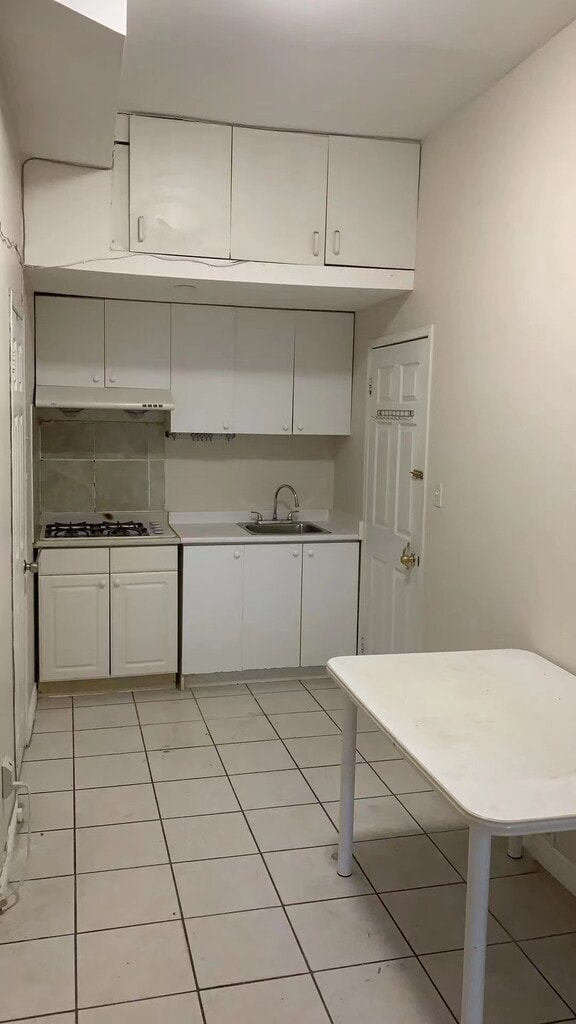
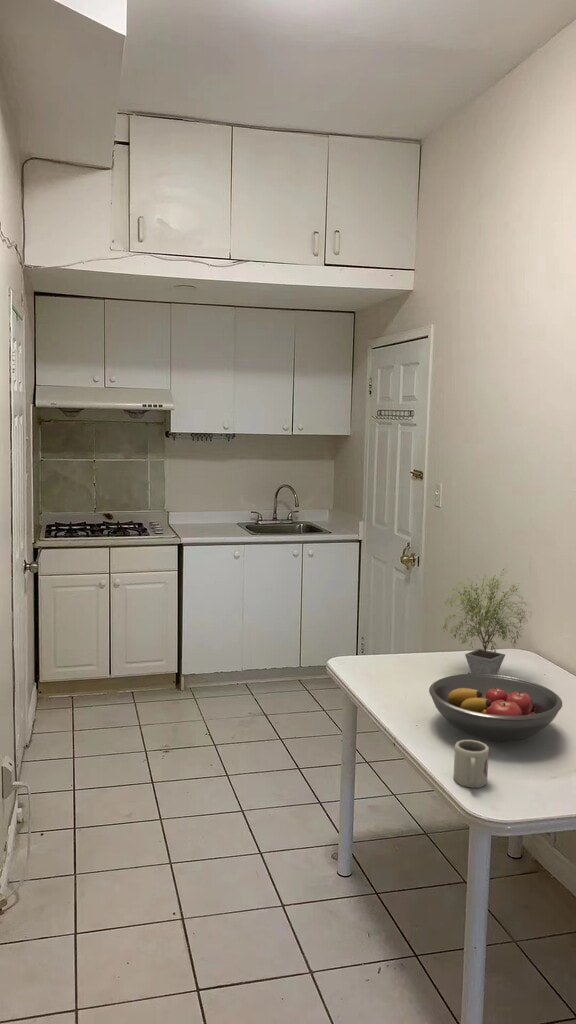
+ fruit bowl (493, 707)
+ potted plant (483, 621)
+ cup (471, 765)
